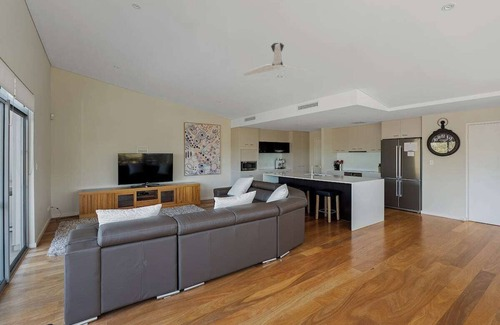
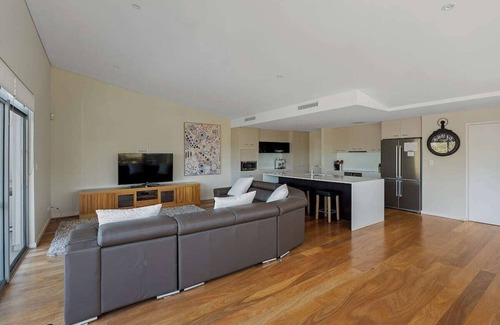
- ceiling fan (277, 52)
